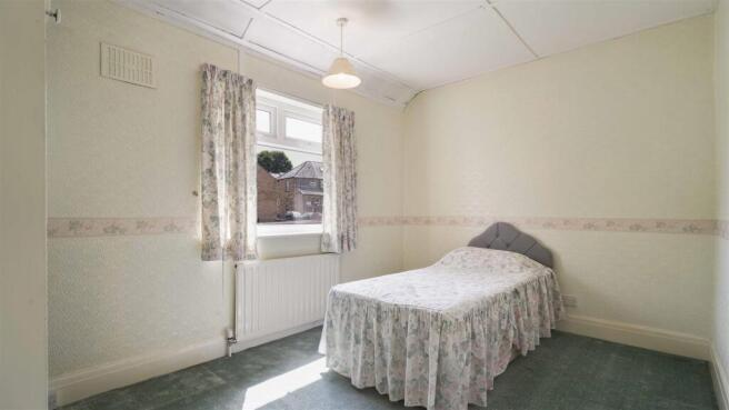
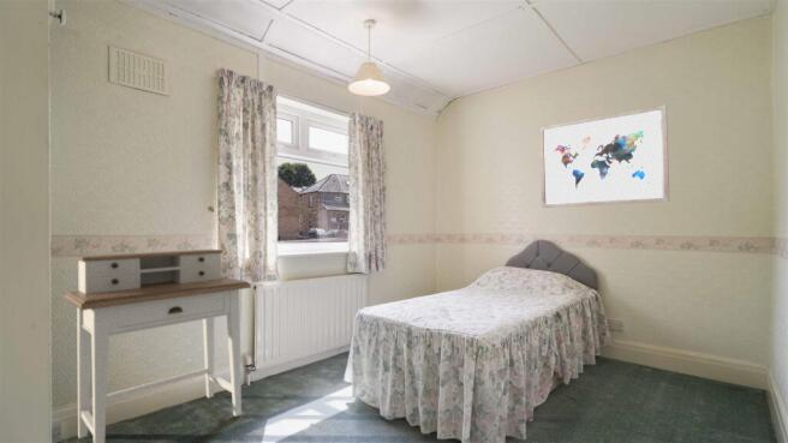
+ wall art (598, 161)
+ desk (159, 327)
